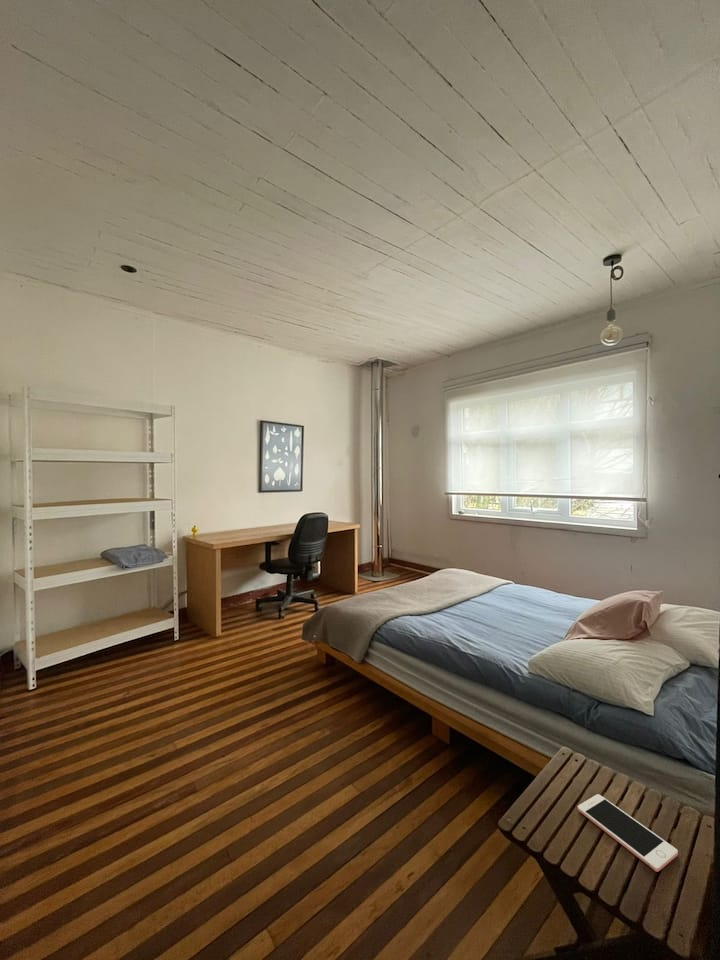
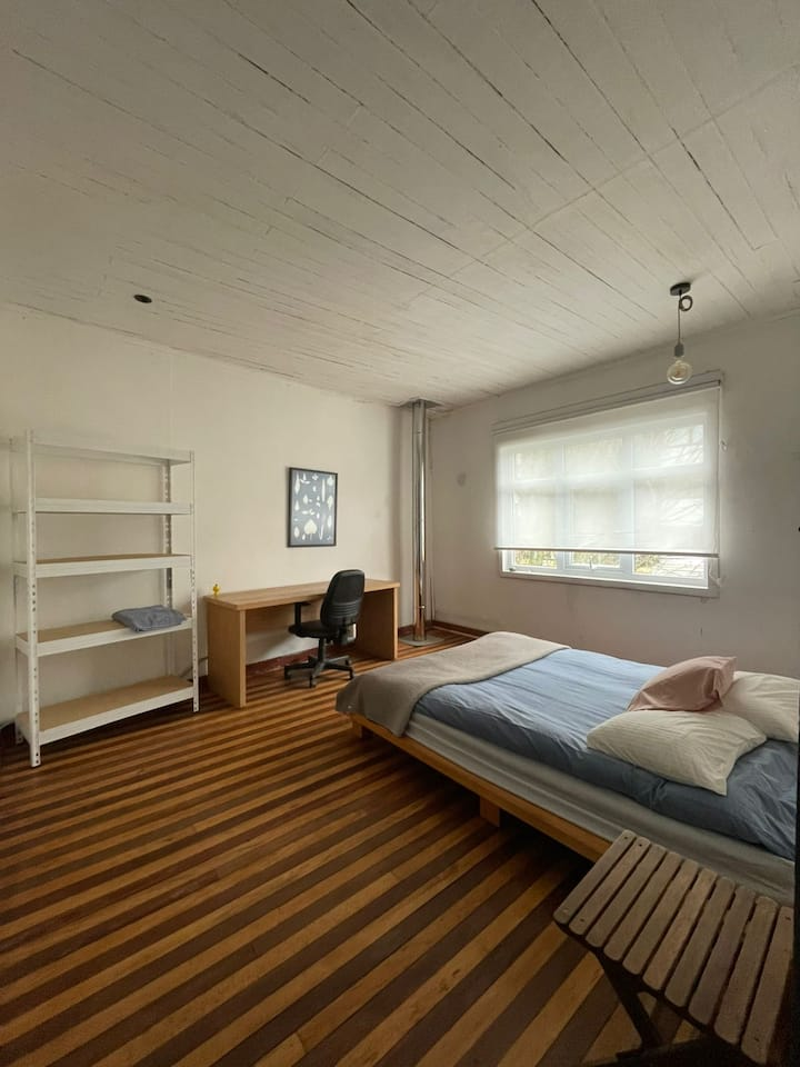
- cell phone (624, 828)
